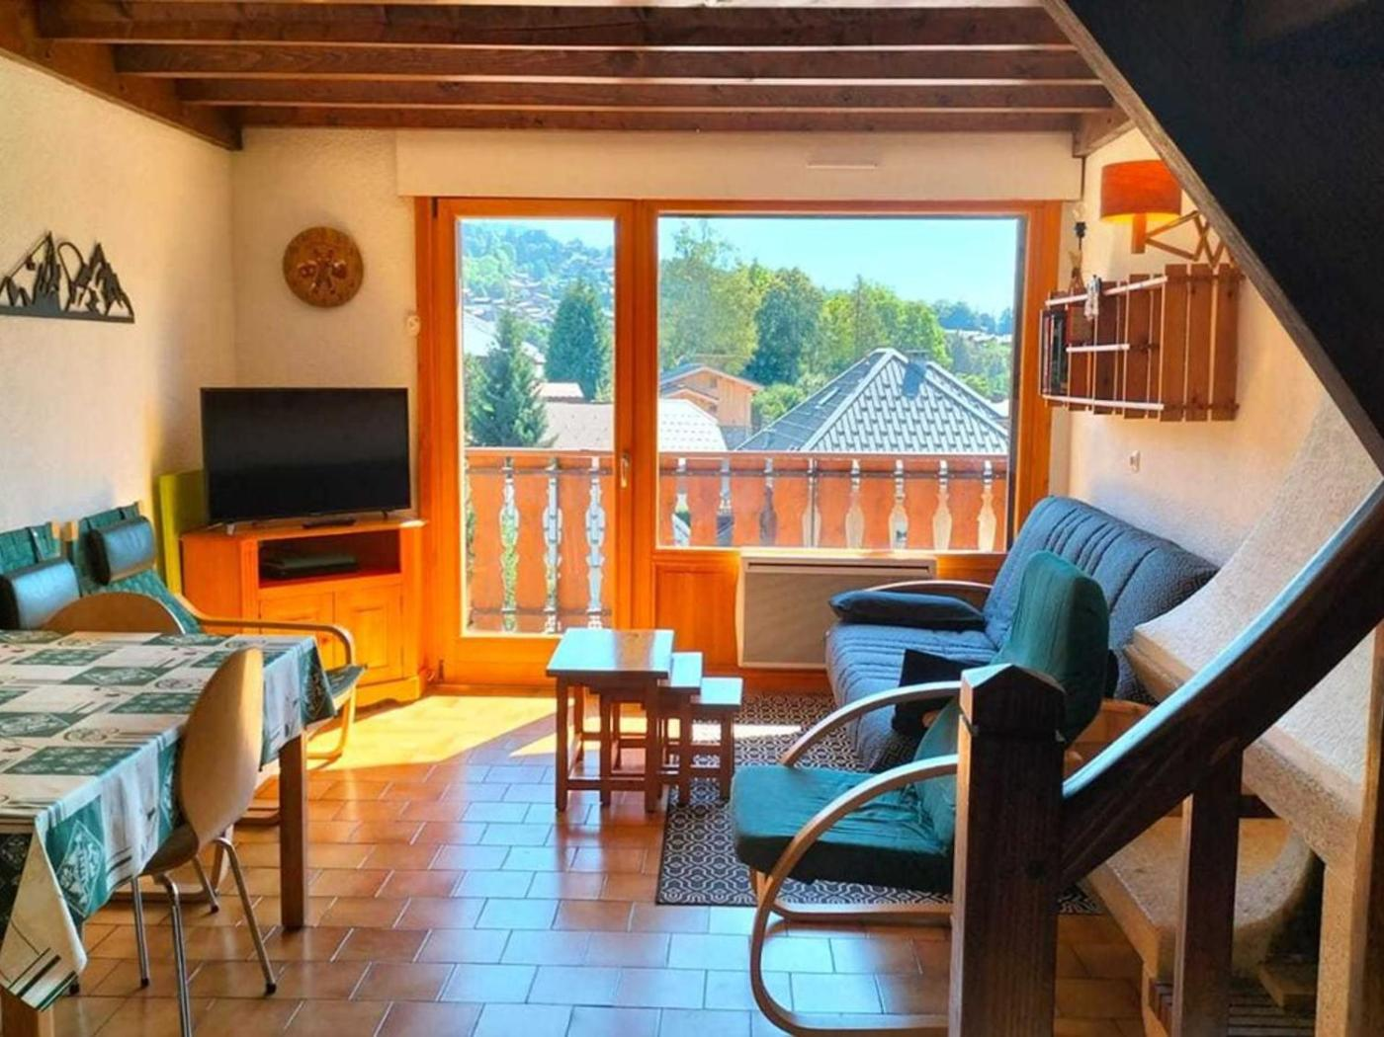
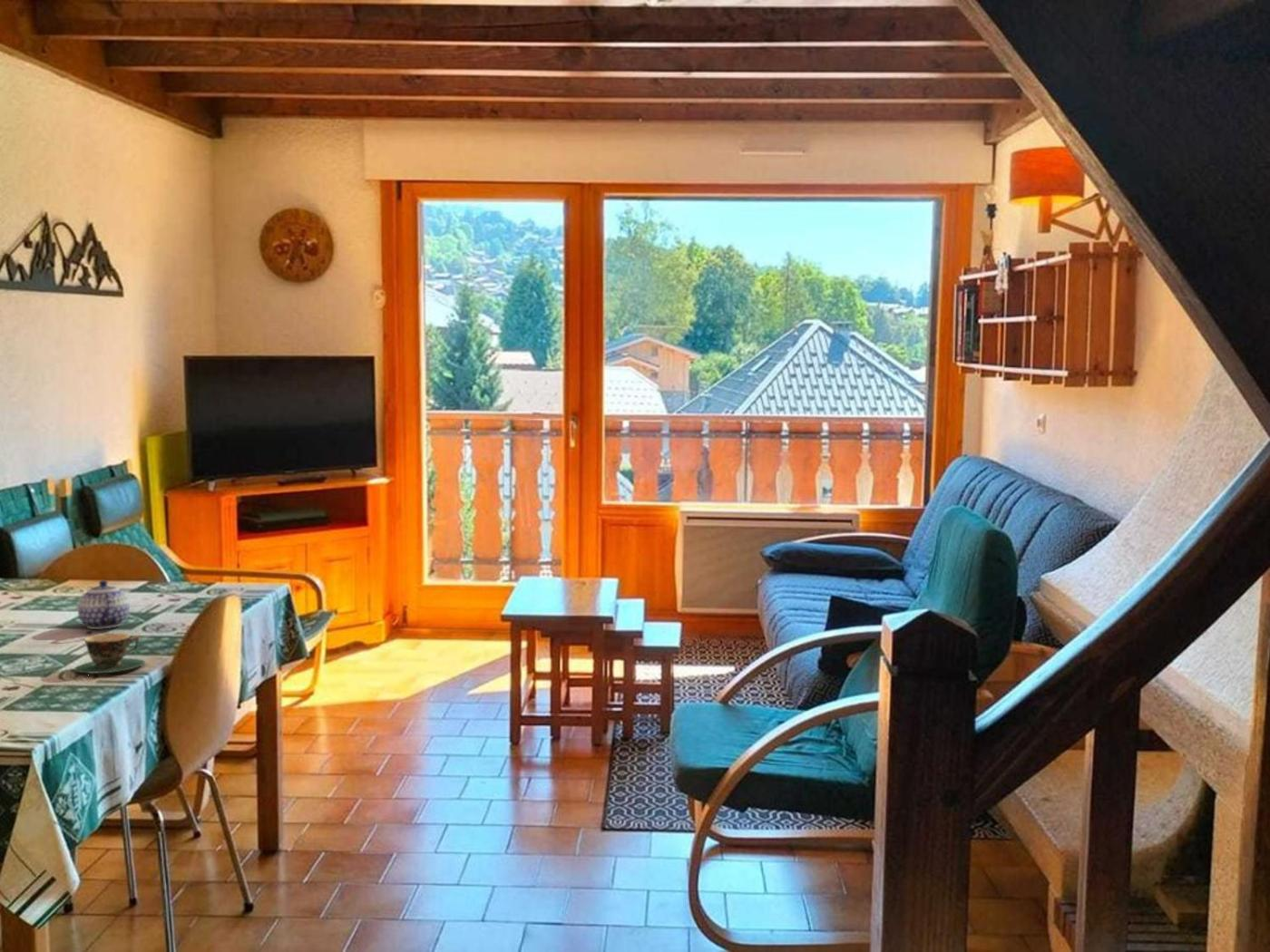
+ teacup (109, 651)
+ teapot (103, 603)
